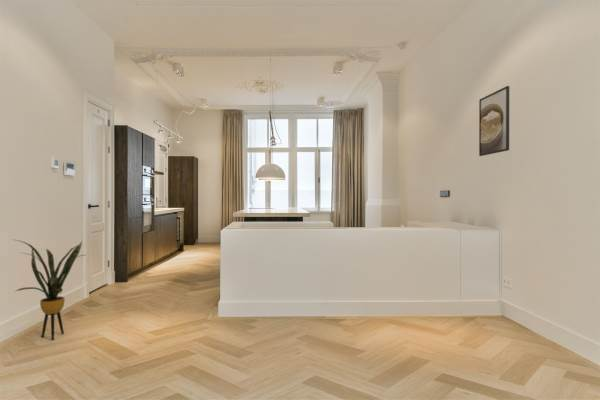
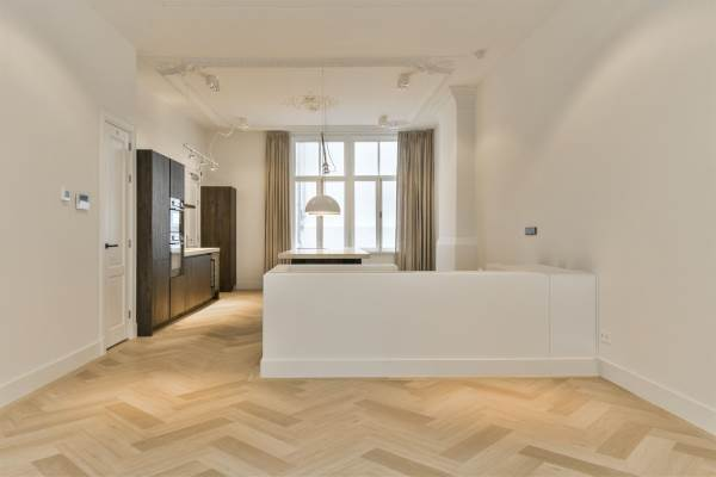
- house plant (51, 286)
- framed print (493, 123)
